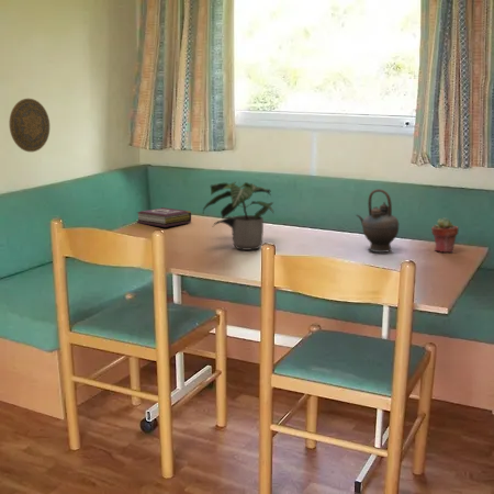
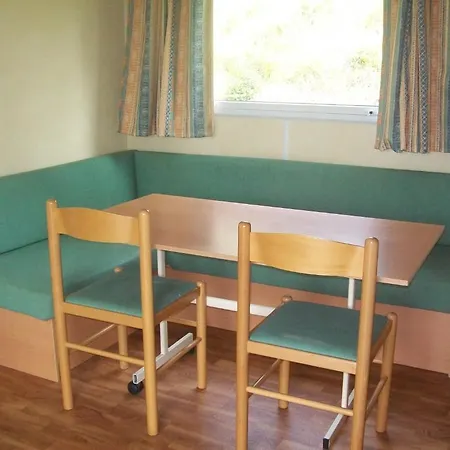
- teapot (377, 220)
- decorative plate (31, 125)
- book (164, 216)
- potted plant (240, 215)
- potted succulent (445, 234)
